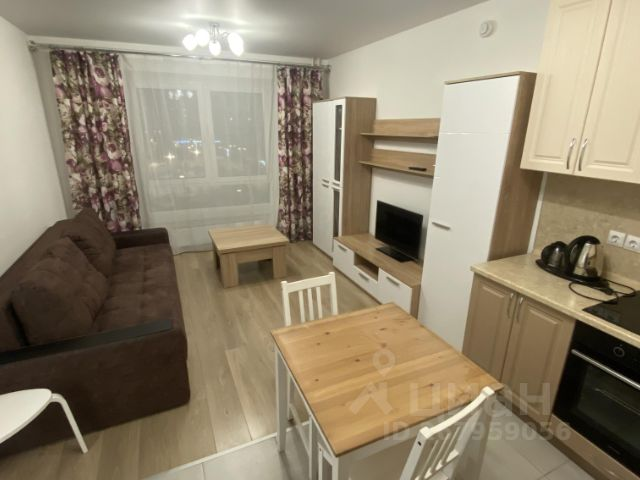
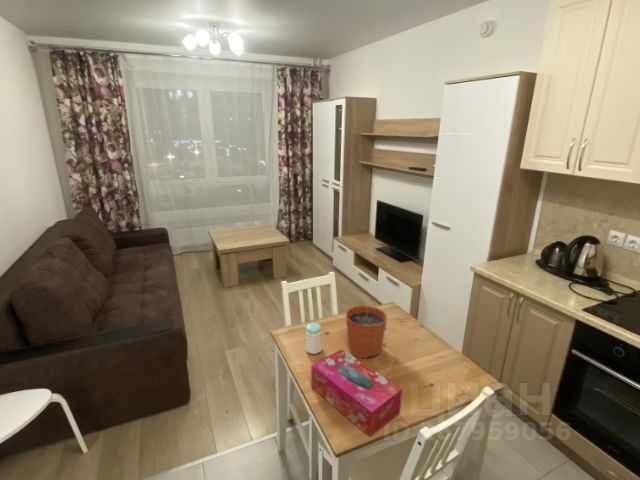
+ tissue box (354, 388)
+ plant pot (365, 323)
+ salt shaker (313, 337)
